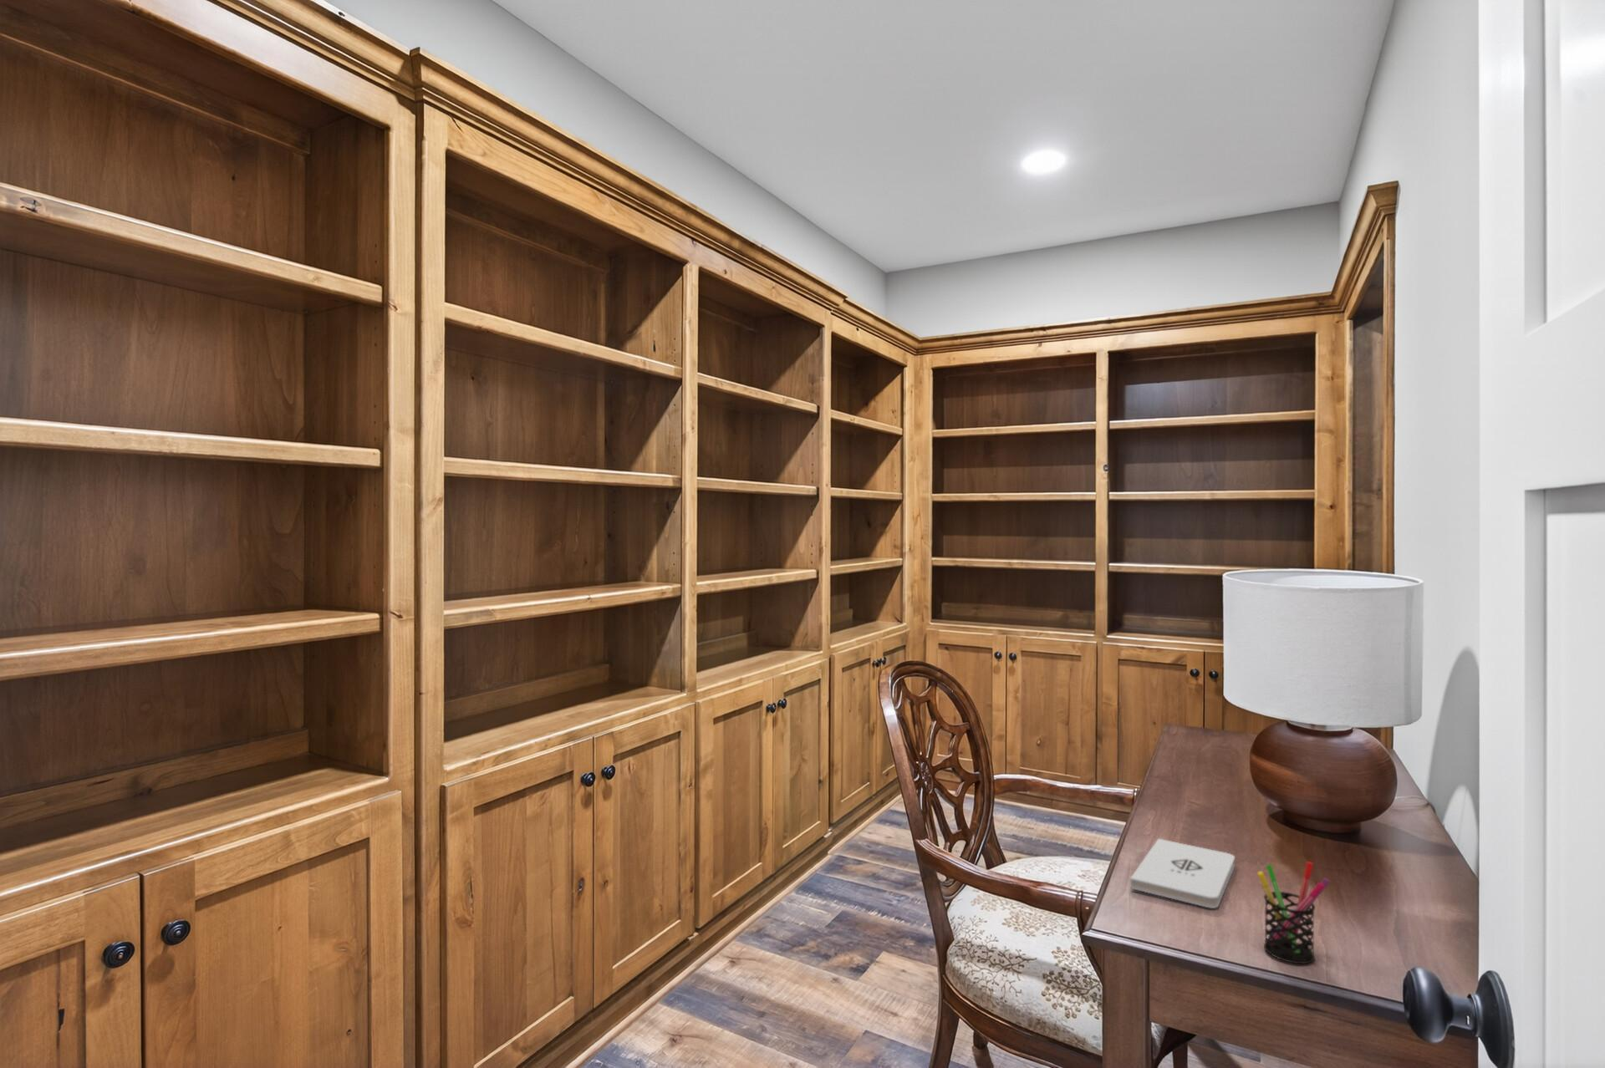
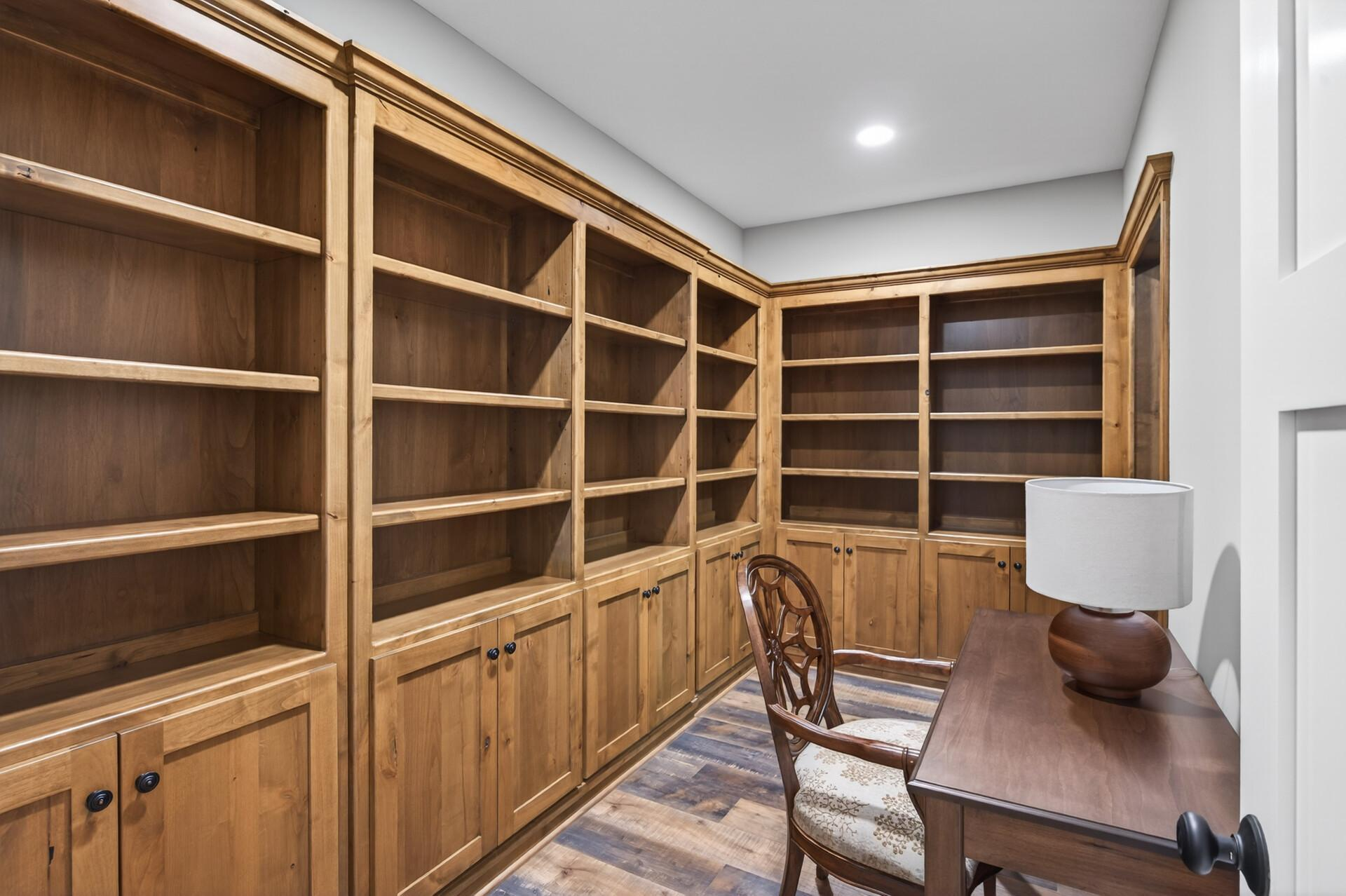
- notepad (1184, 871)
- pen holder (1288, 905)
